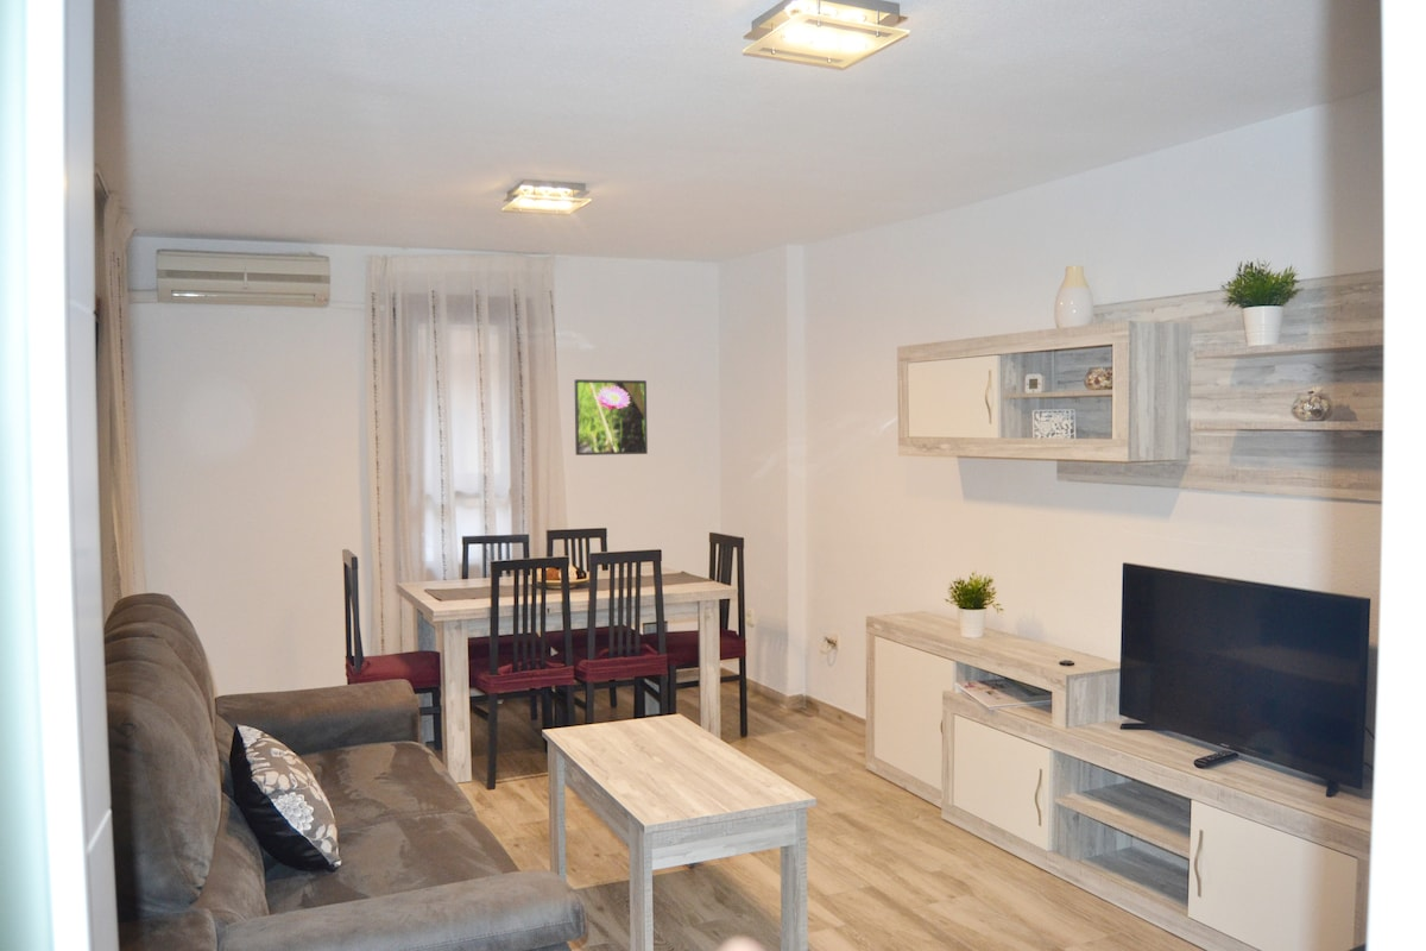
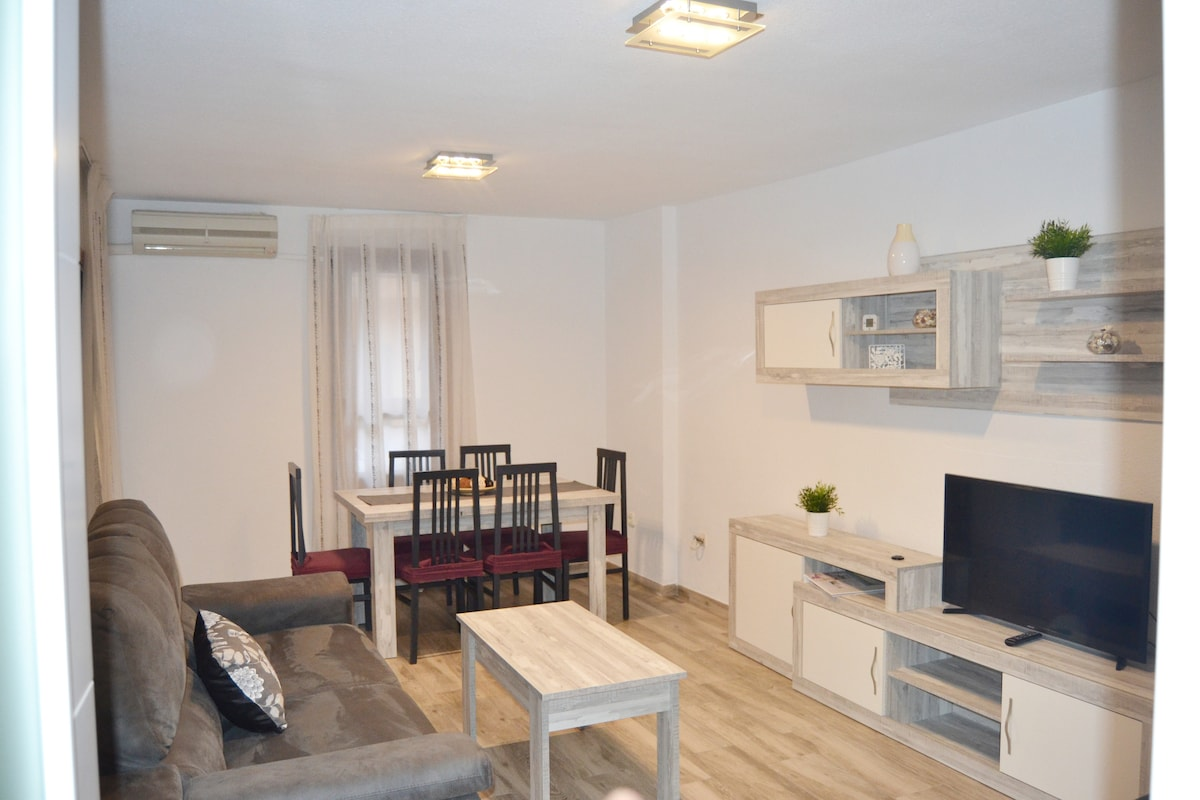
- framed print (611, 417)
